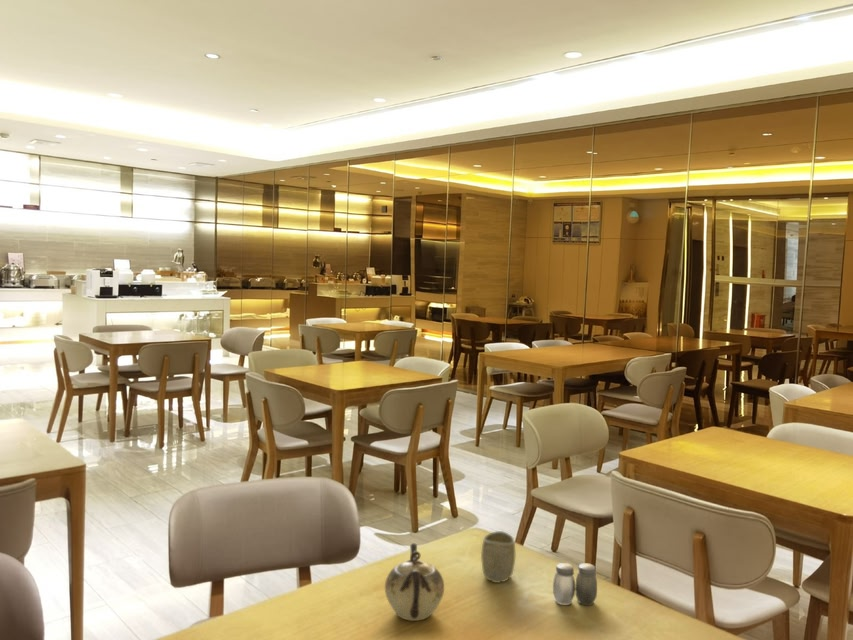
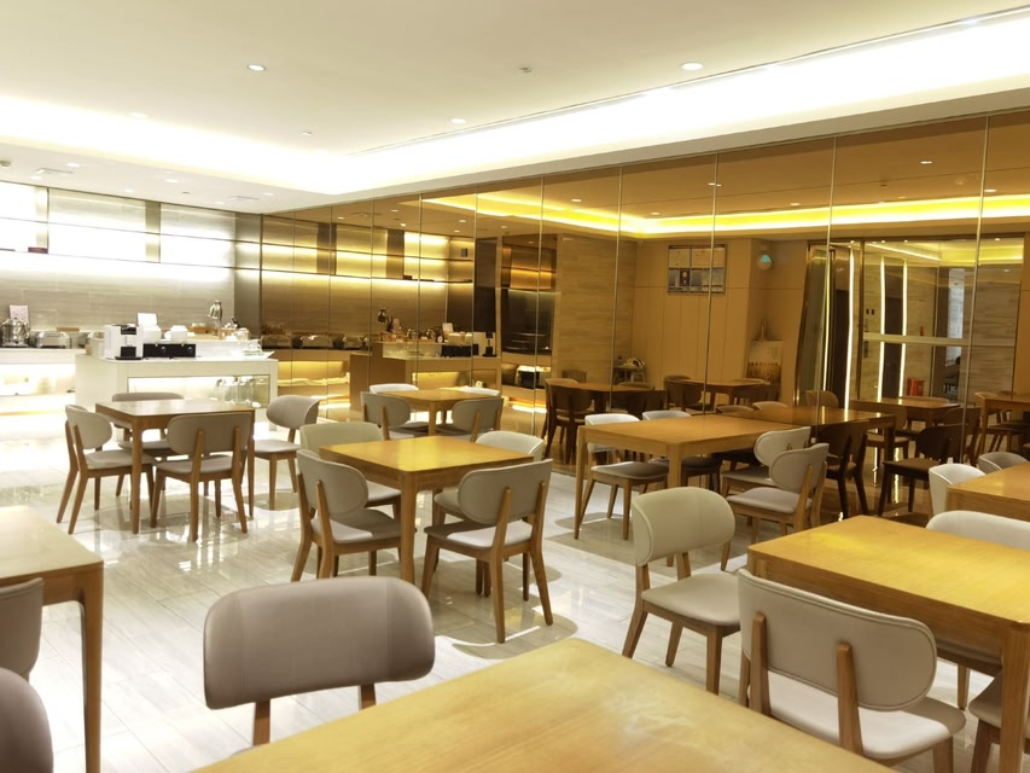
- salt and pepper shaker (574, 583)
- teapot (414, 579)
- cup (498, 556)
